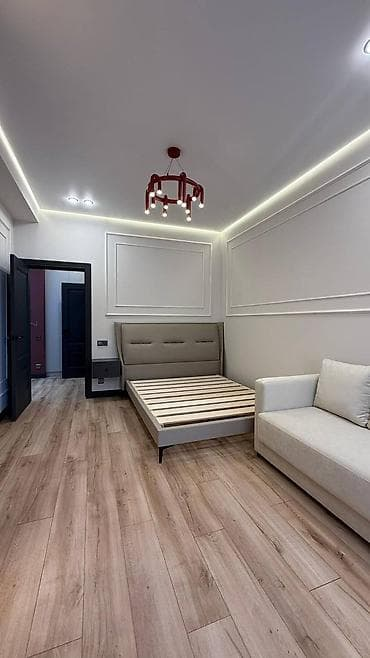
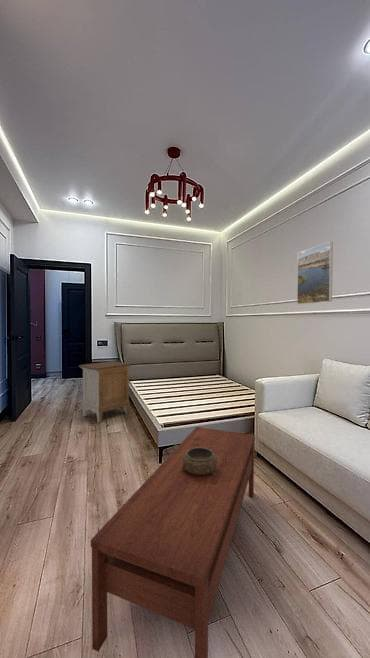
+ coffee table (198, 508)
+ nightstand (105, 389)
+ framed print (313, 275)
+ decorative bowl (198, 460)
